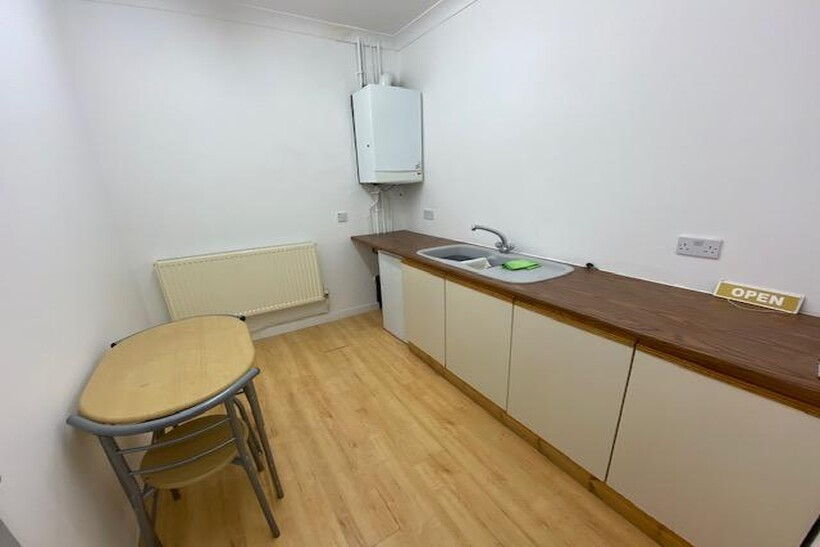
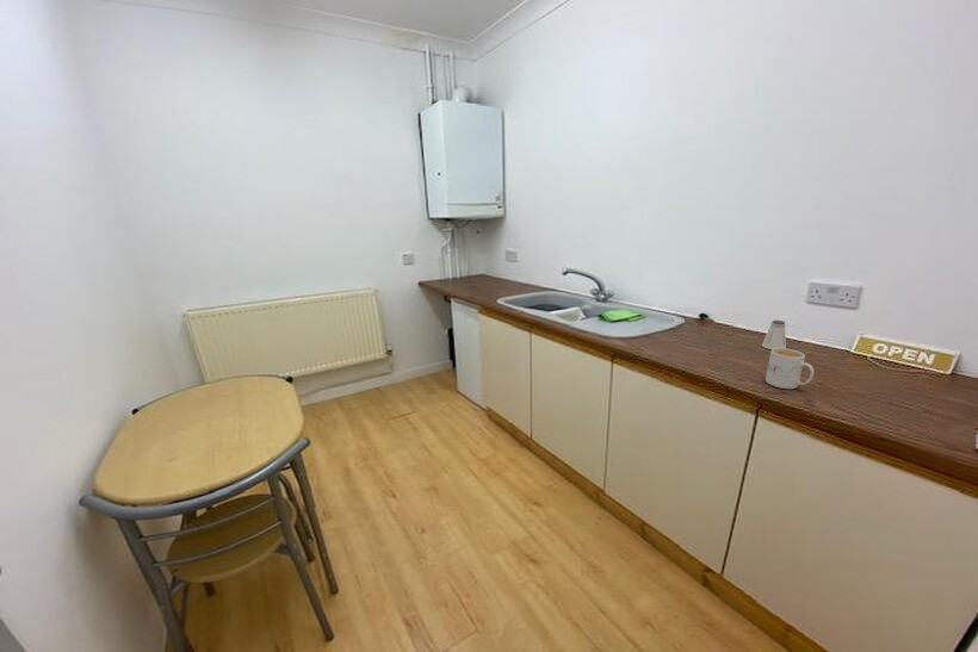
+ saltshaker (775, 334)
+ mug (790, 370)
